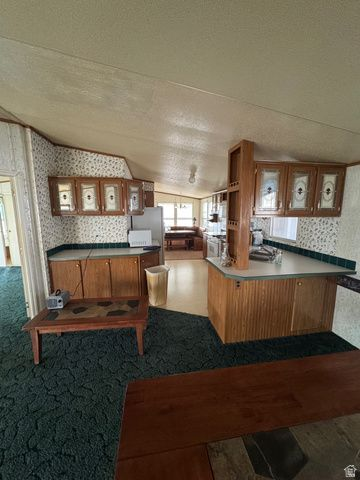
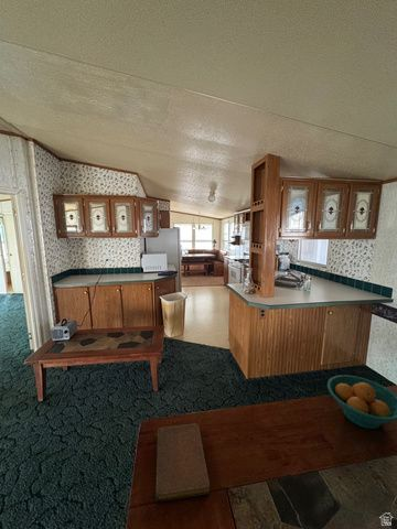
+ fruit bowl (363, 400)
+ notebook (180, 456)
